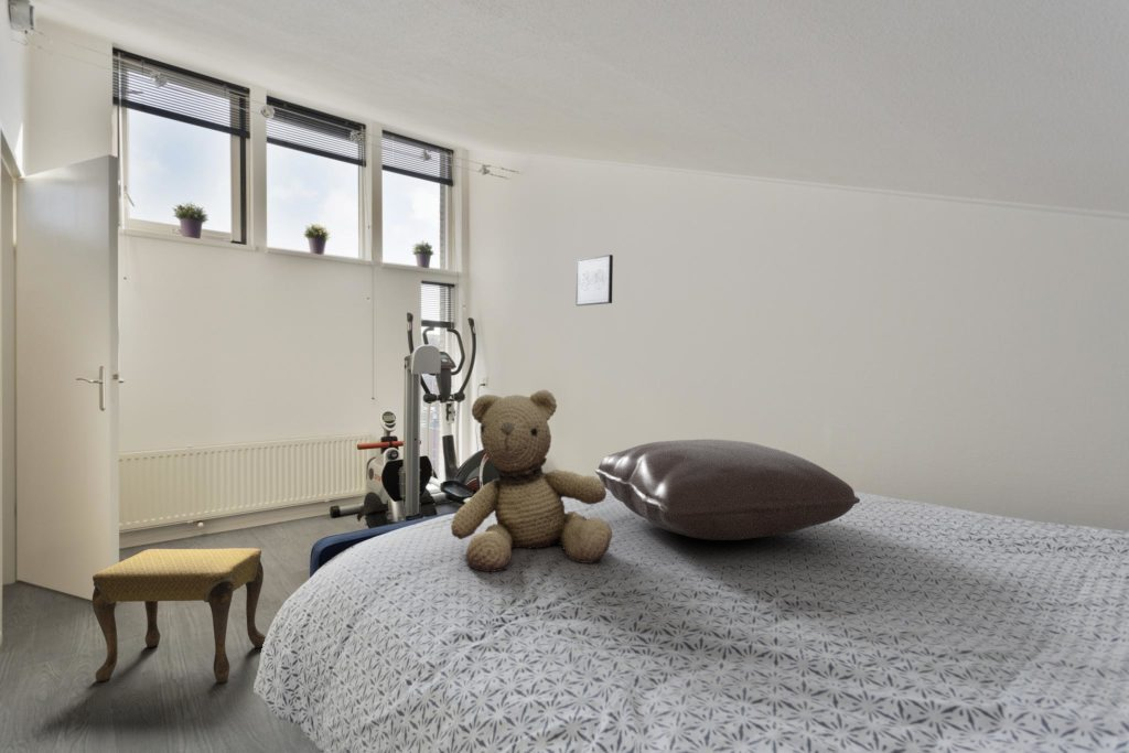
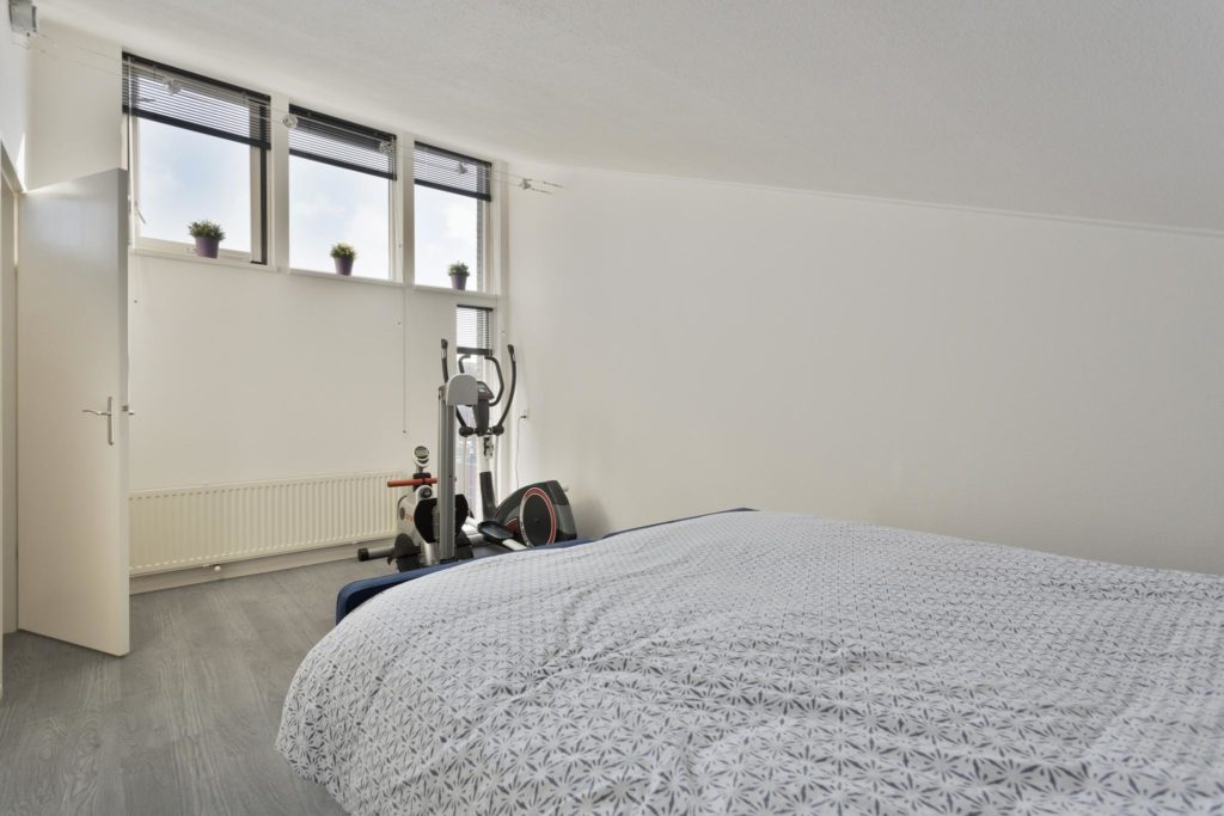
- footstool (184, 600)
- teddy bear (530, 471)
- pillow (712, 485)
- wall art (593, 280)
